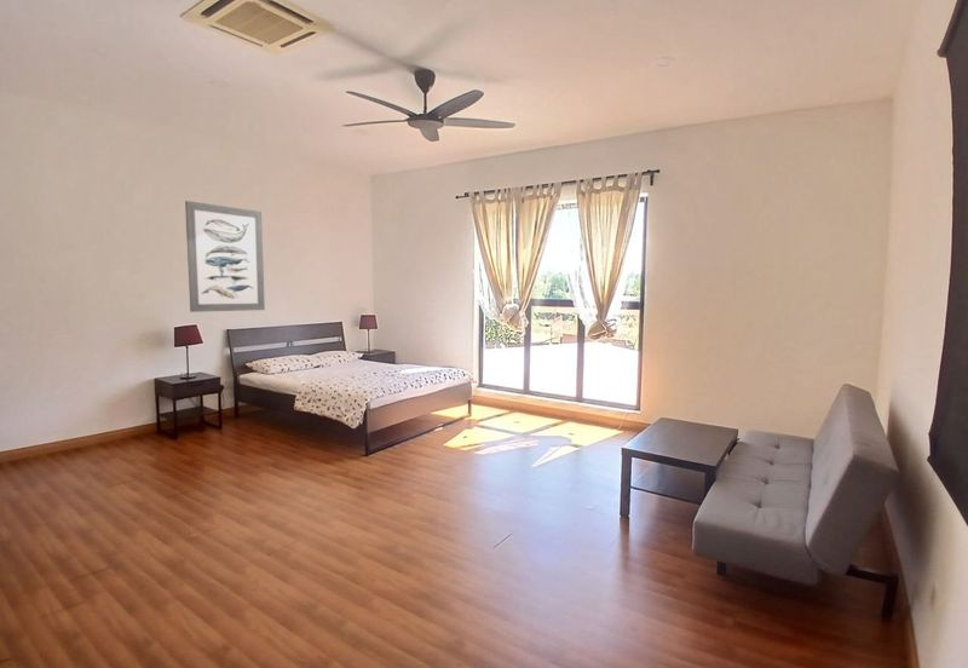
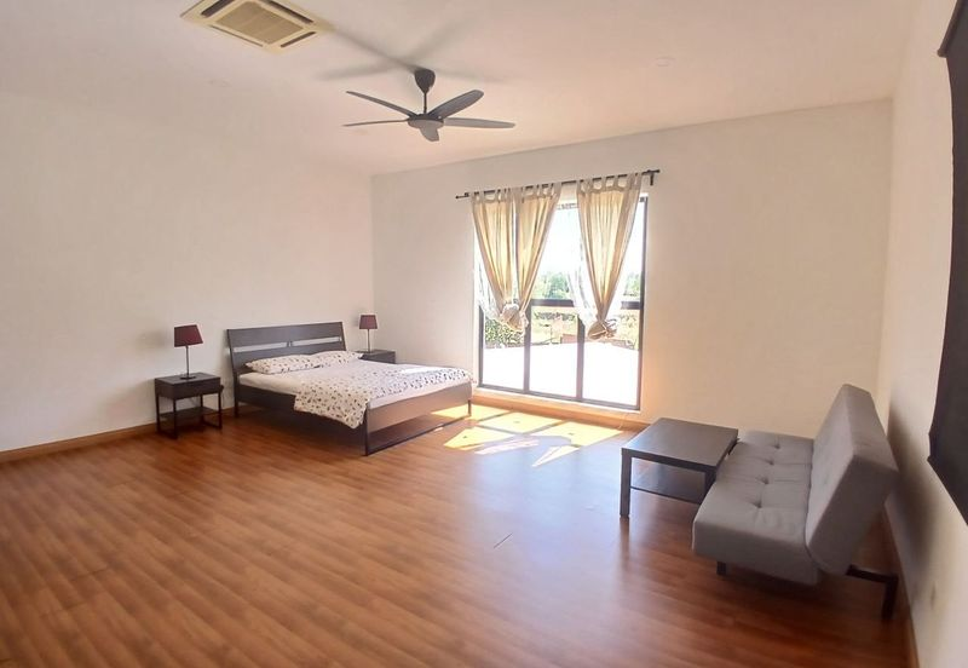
- wall art (227, 259)
